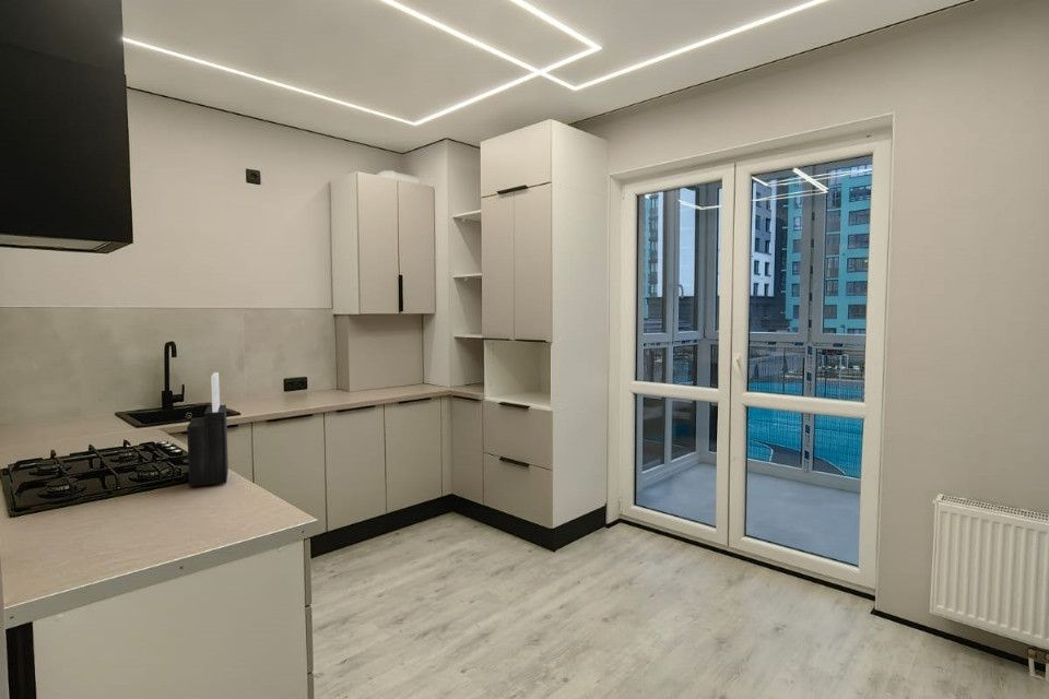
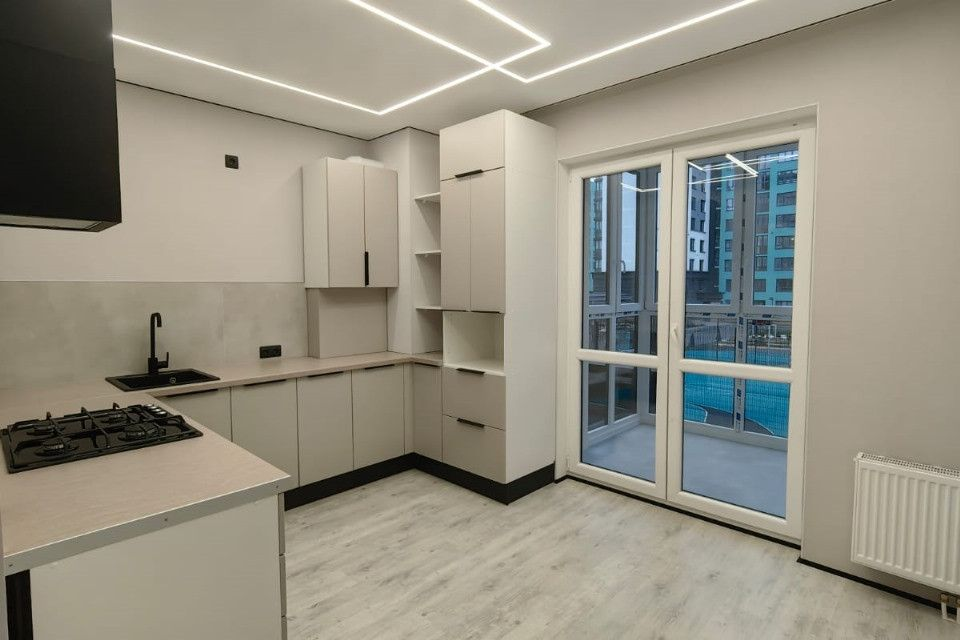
- knife block (203, 426)
